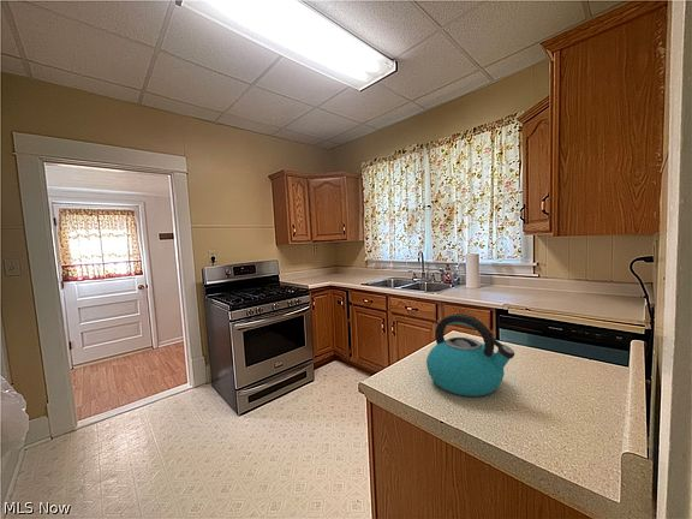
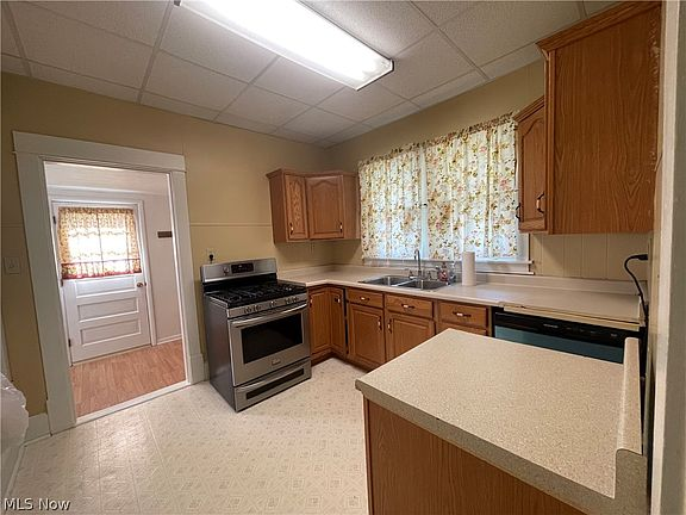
- kettle (467, 350)
